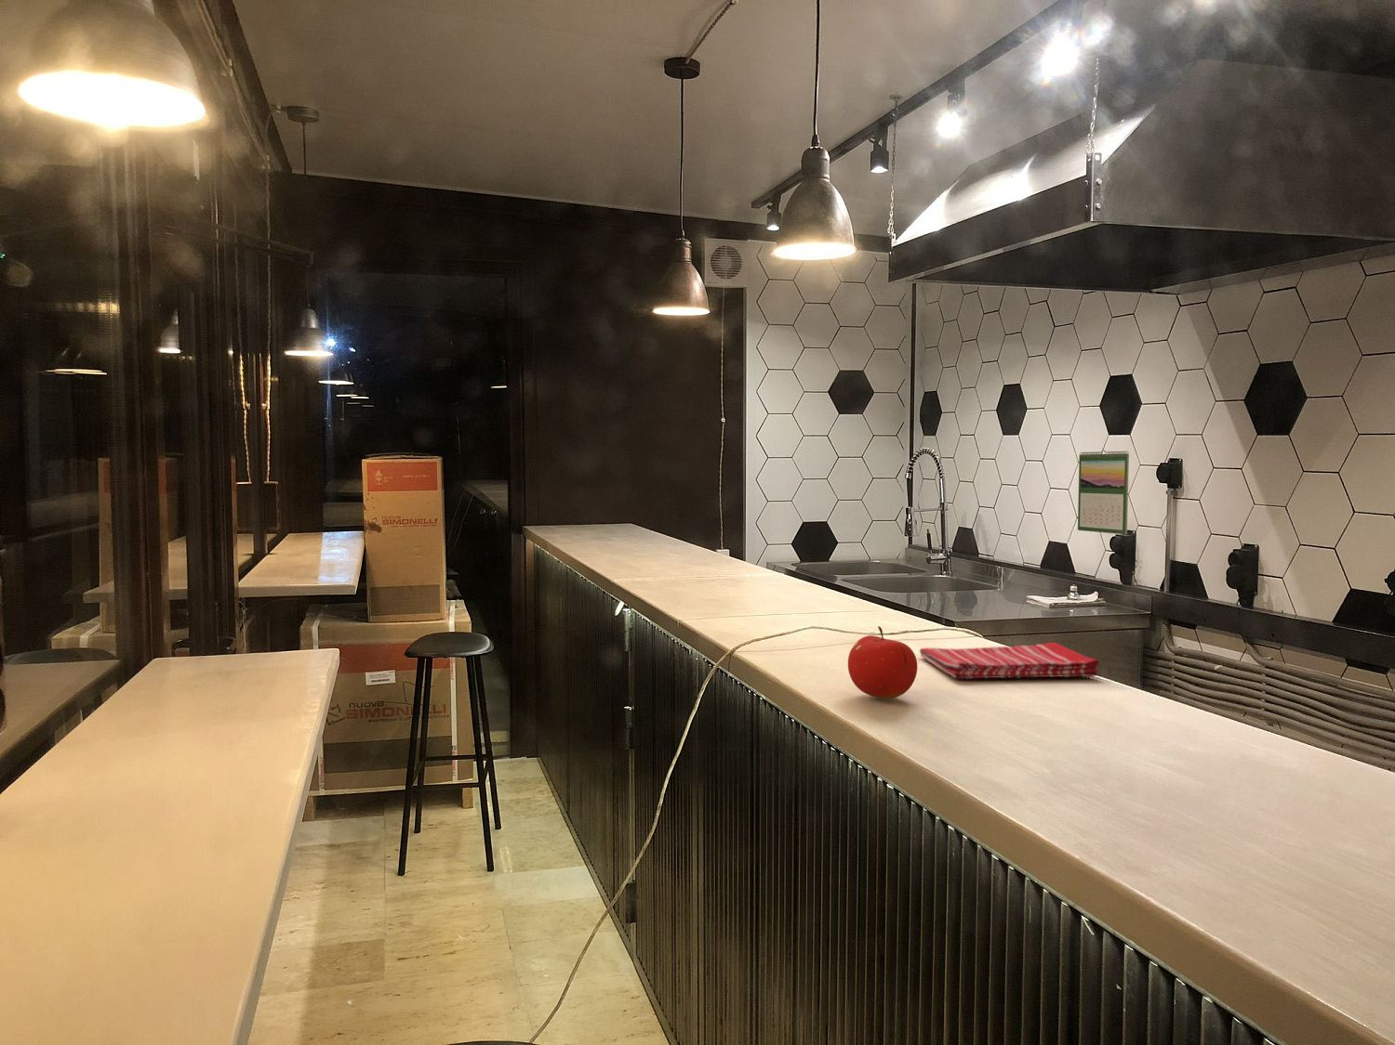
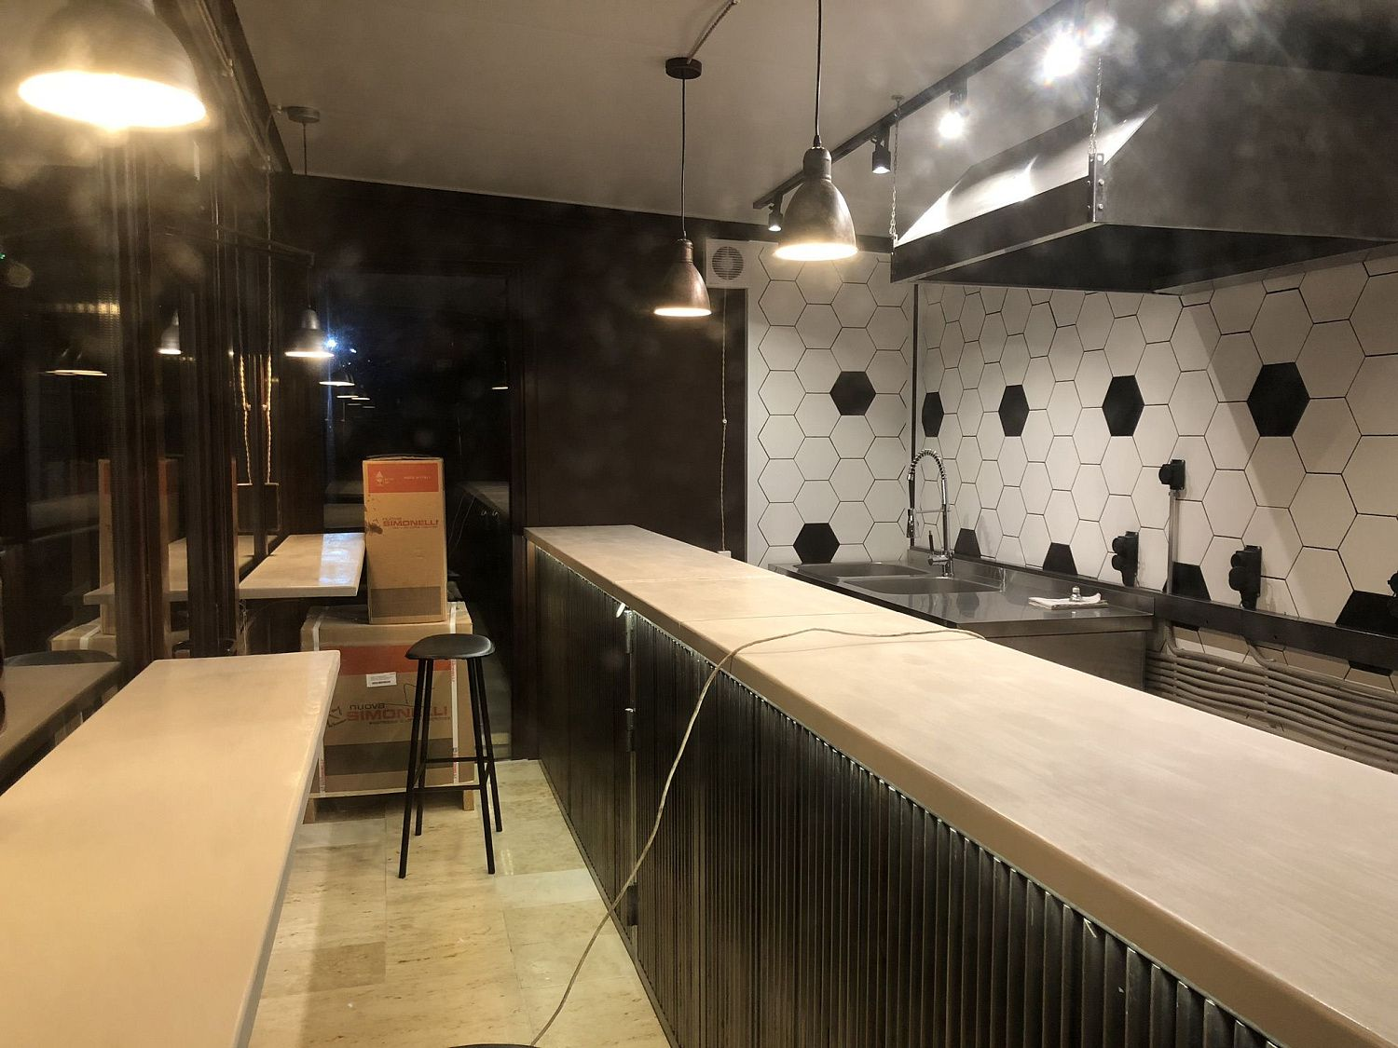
- calendar (1102, 491)
- dish towel (1006, 659)
- fruit (882, 662)
